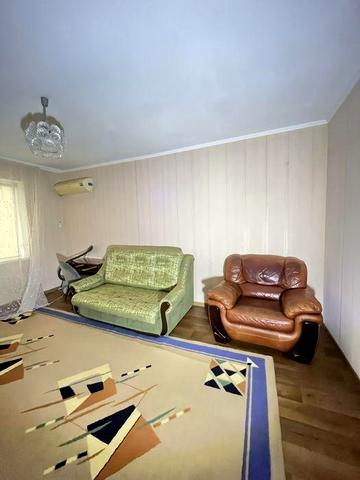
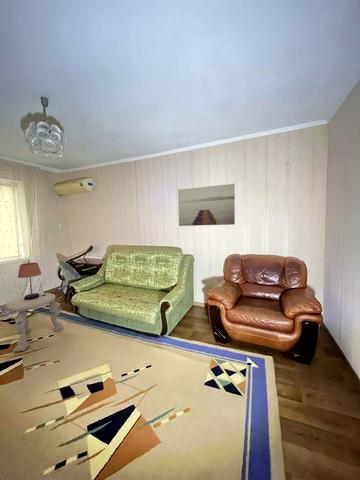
+ wall art (205, 206)
+ table lamp (30, 279)
+ side table (31, 314)
